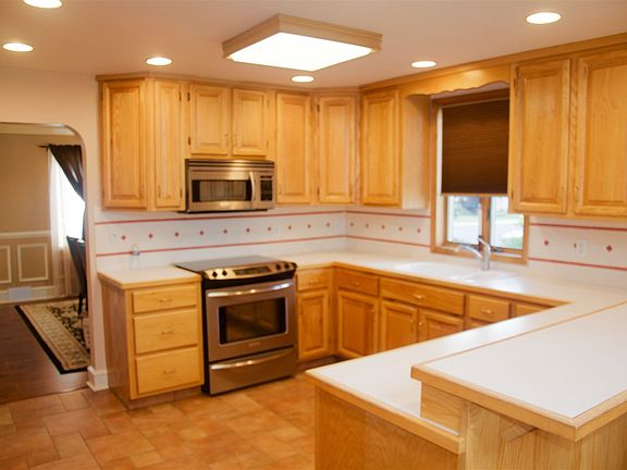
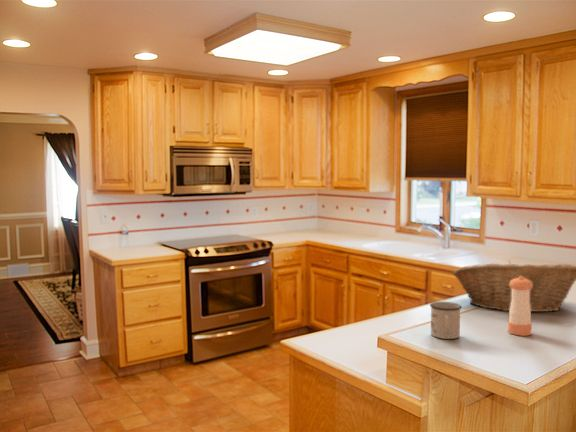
+ fruit basket (515, 278)
+ mug (445, 321)
+ pepper shaker (520, 304)
